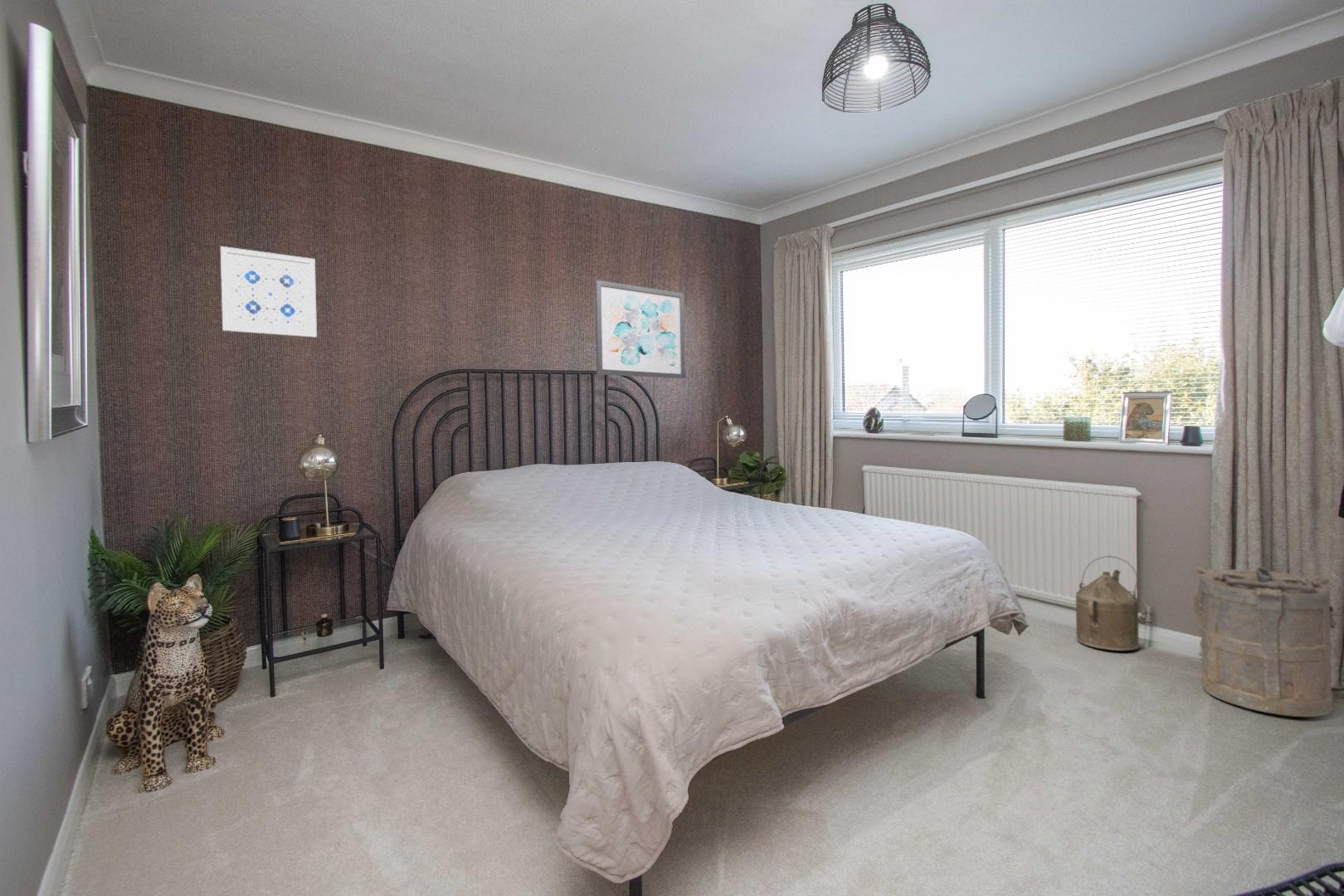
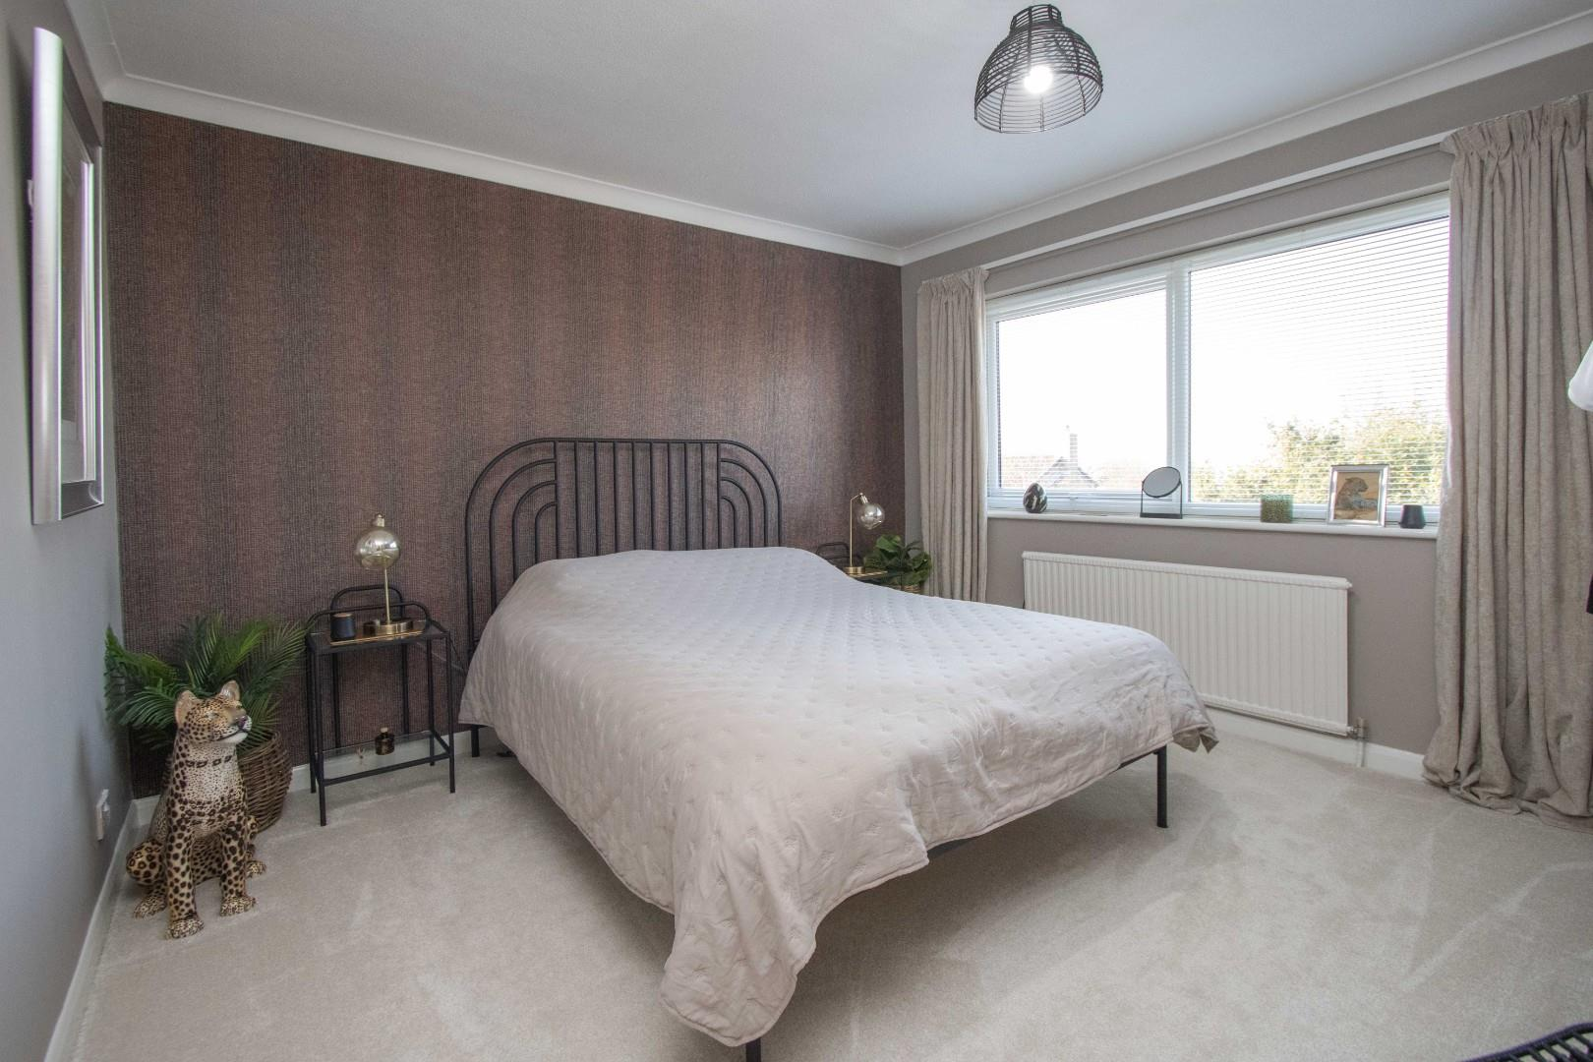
- wall art (641, 332)
- wall art (270, 294)
- watering can (1105, 601)
- laundry hamper (1257, 631)
